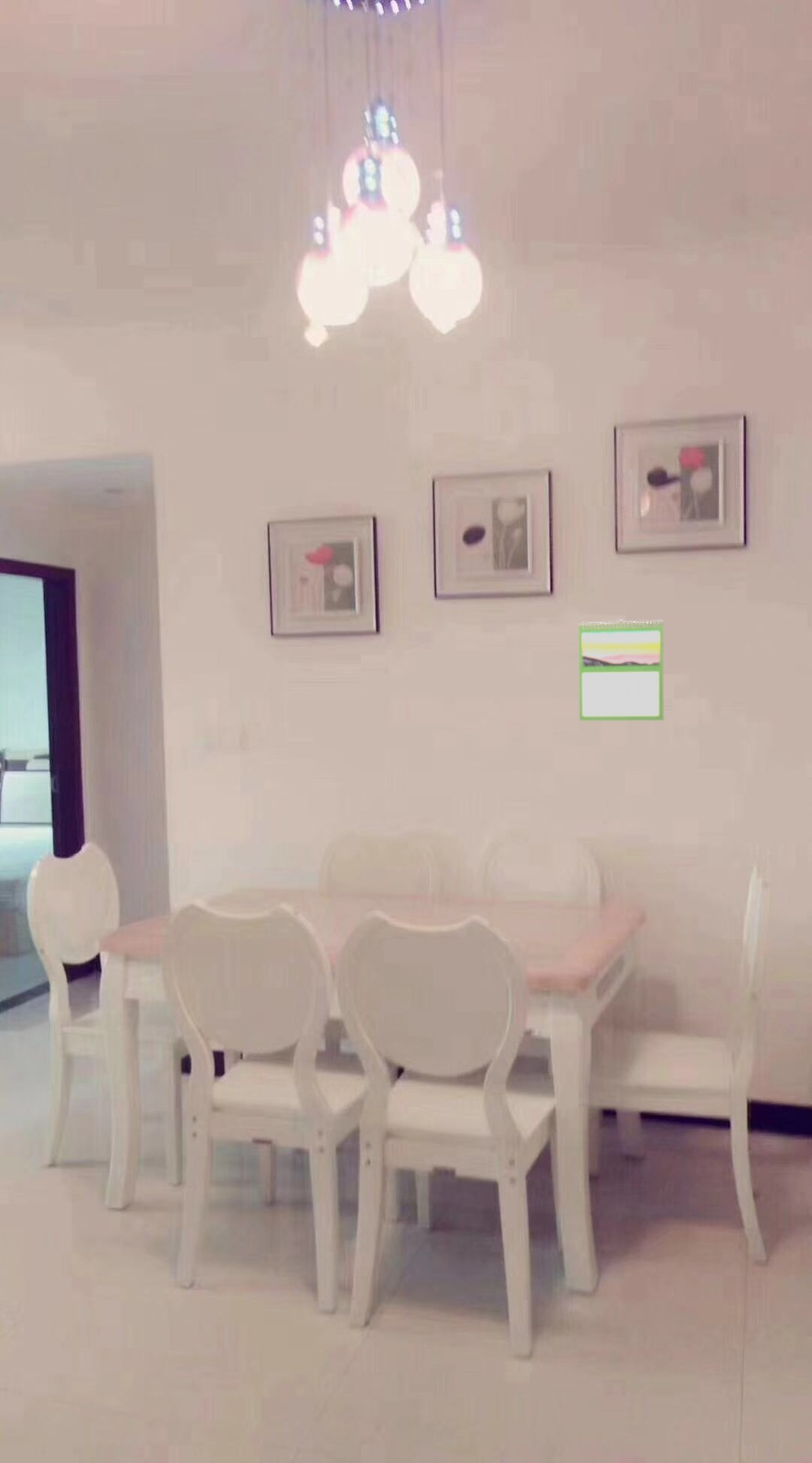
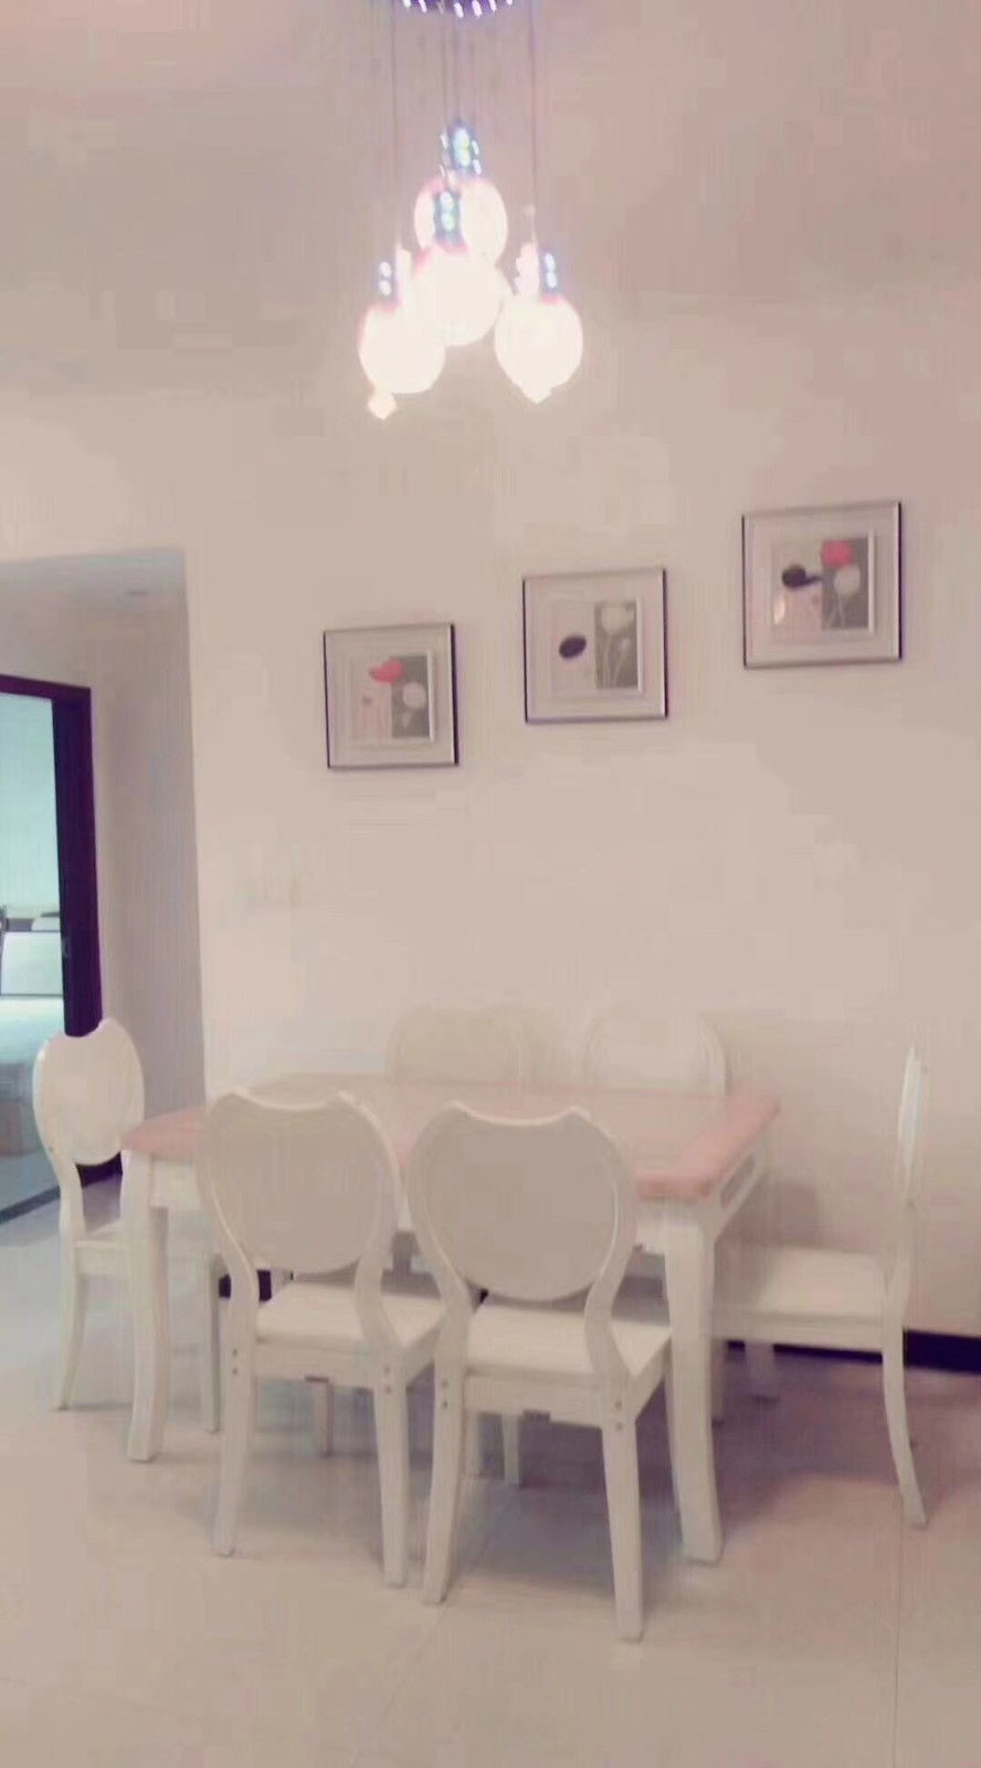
- calendar (620, 669)
